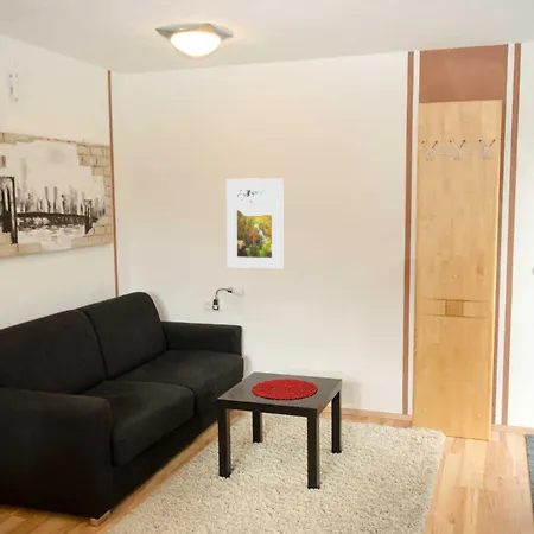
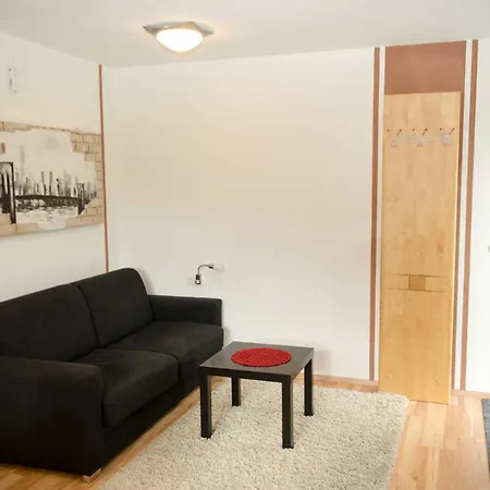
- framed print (254, 223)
